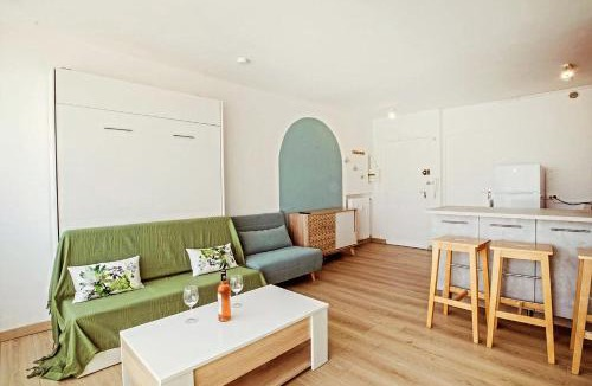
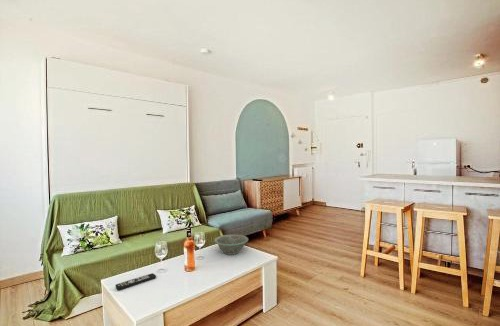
+ remote control (136, 281)
+ decorative bowl (231, 245)
